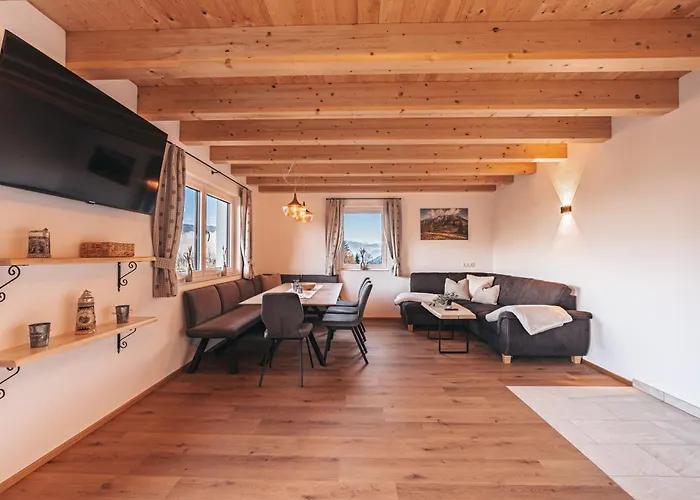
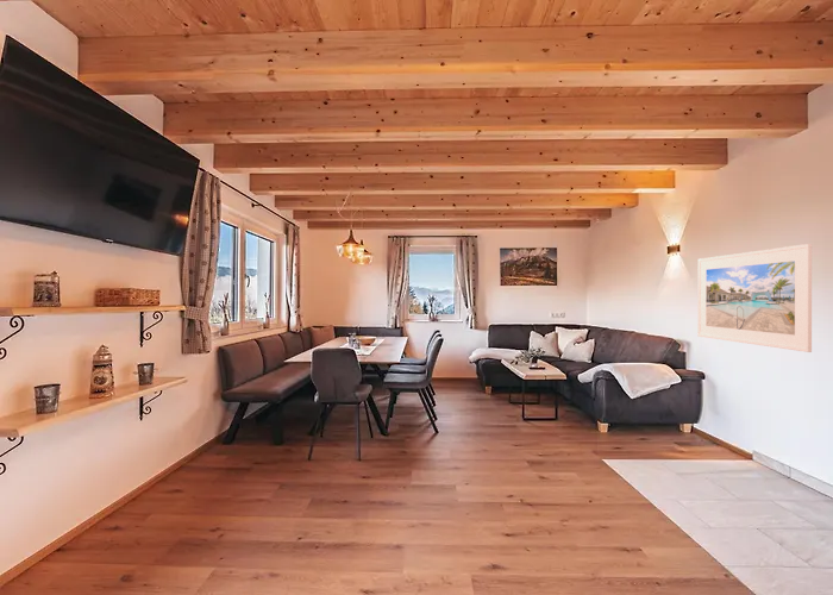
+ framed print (745, 298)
